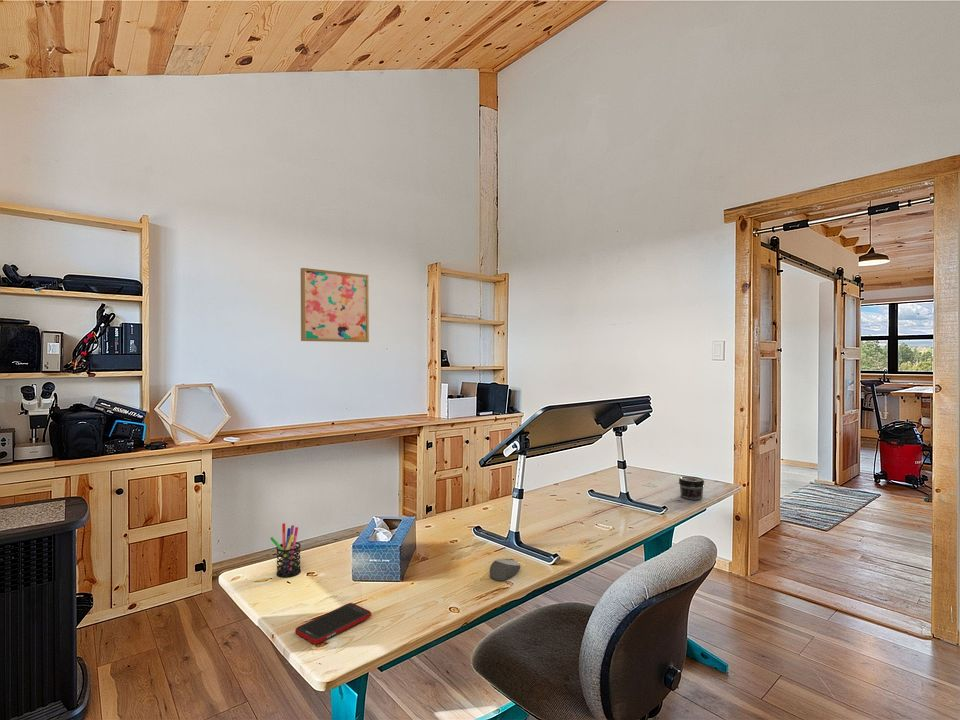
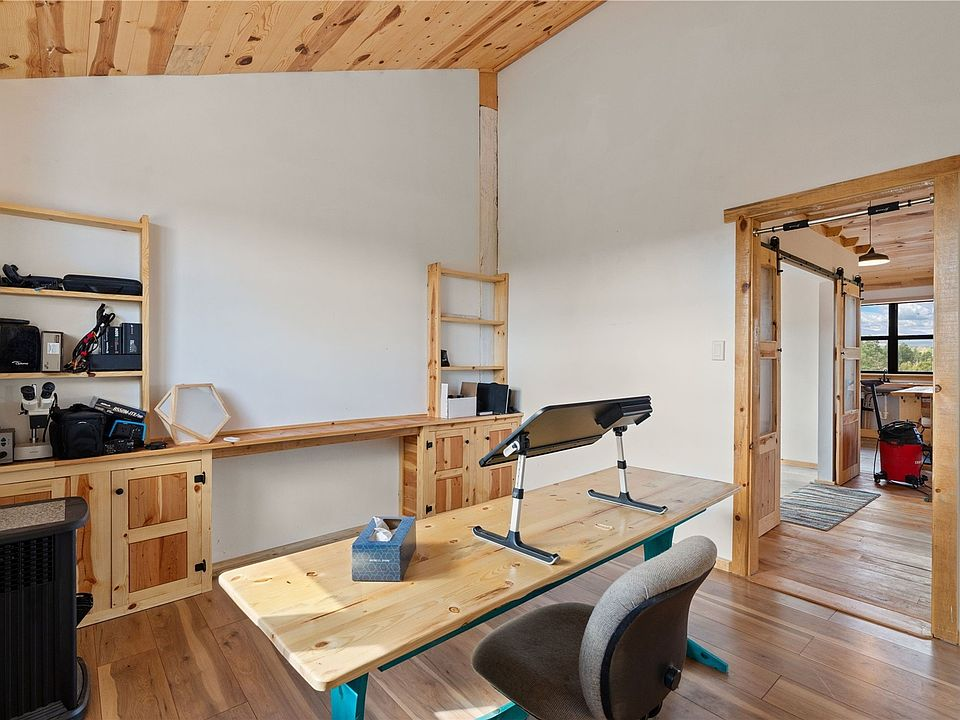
- wall art (336, 306)
- computer mouse (505, 566)
- pen holder (285, 550)
- cell phone (334, 622)
- jar (691, 488)
